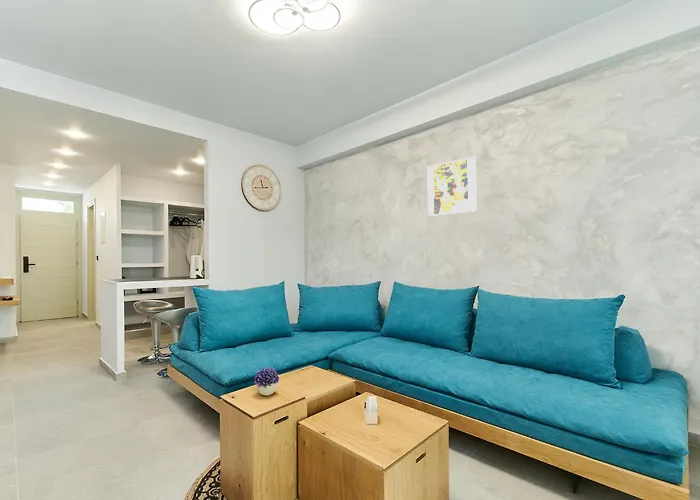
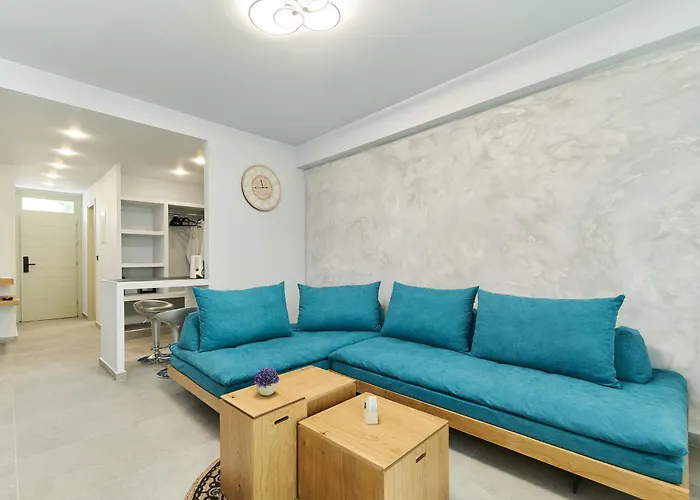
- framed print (450, 187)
